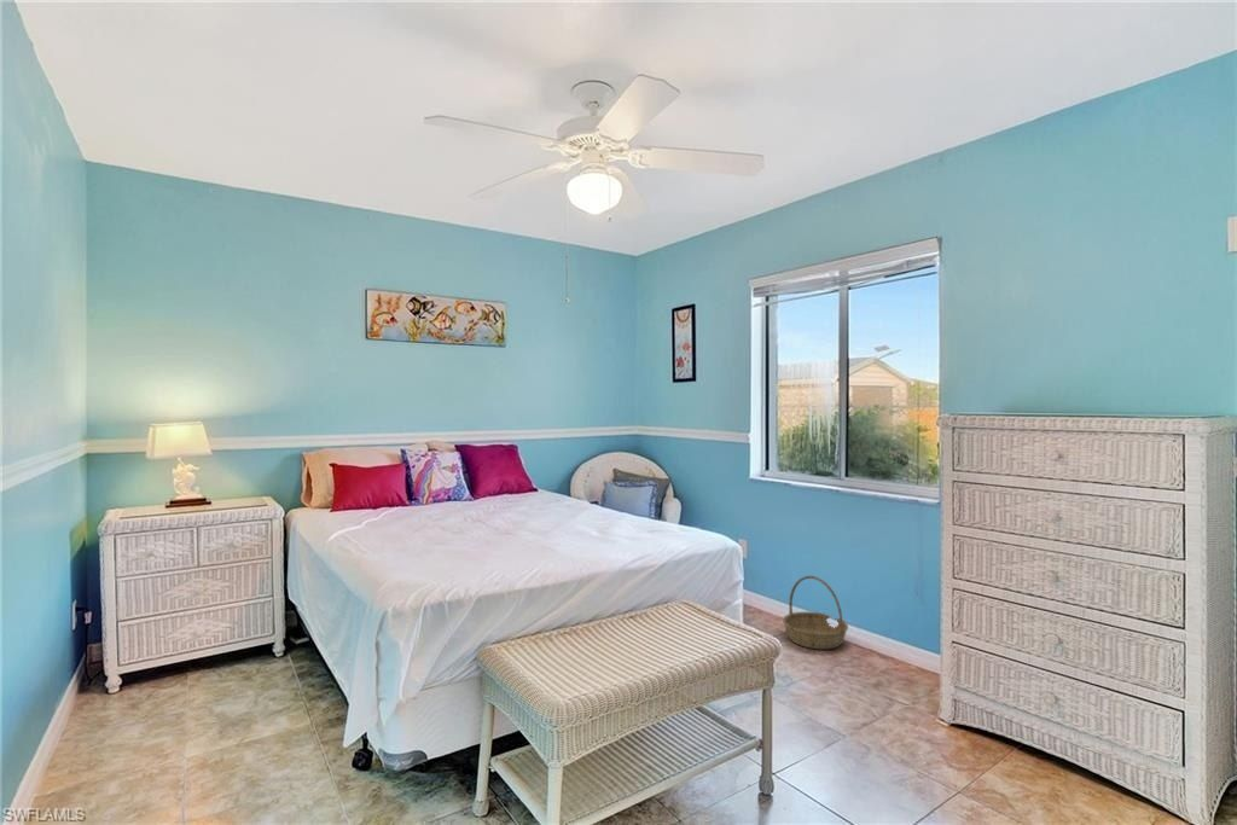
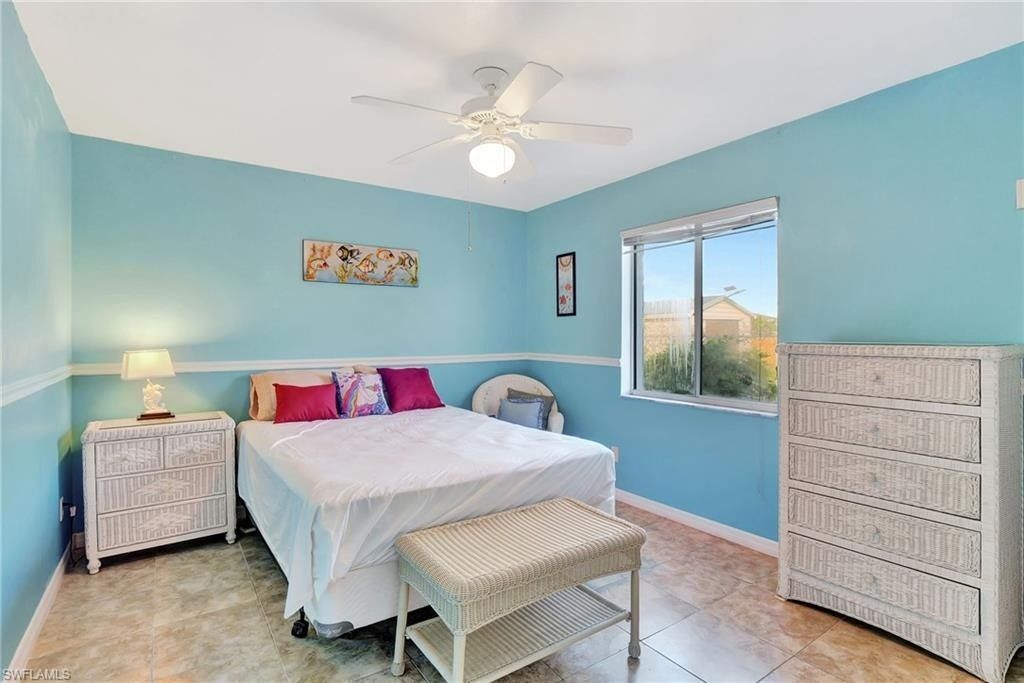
- basket (814, 612)
